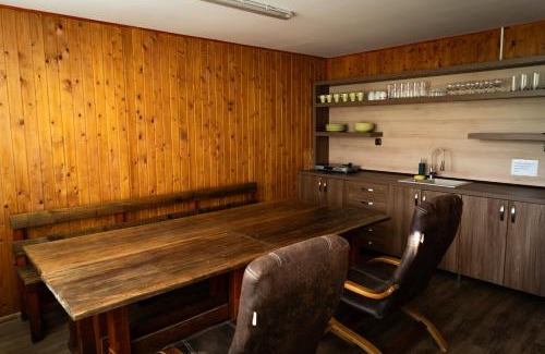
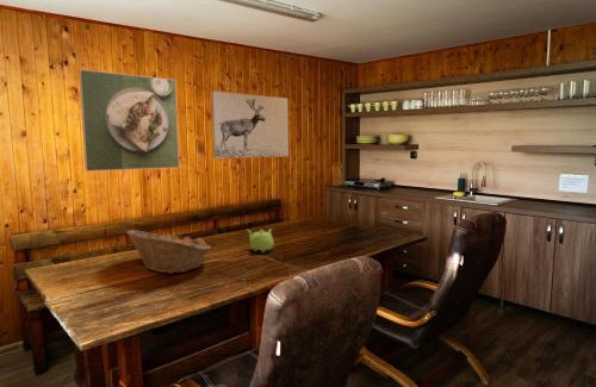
+ teapot (260, 239)
+ fruit basket (168, 246)
+ wall art (253, 126)
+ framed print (132, 123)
